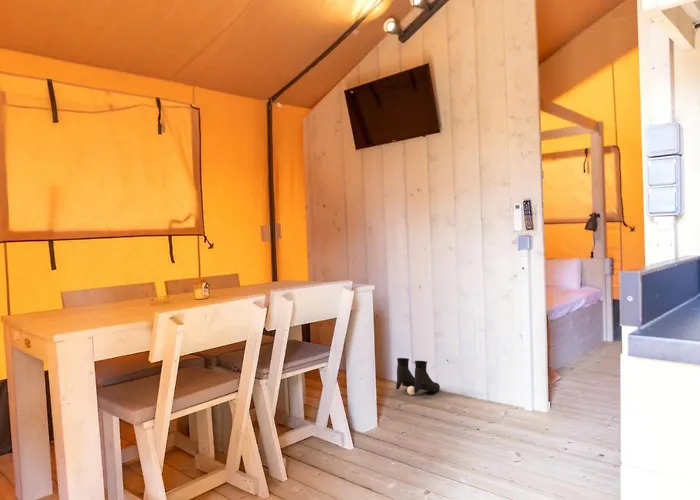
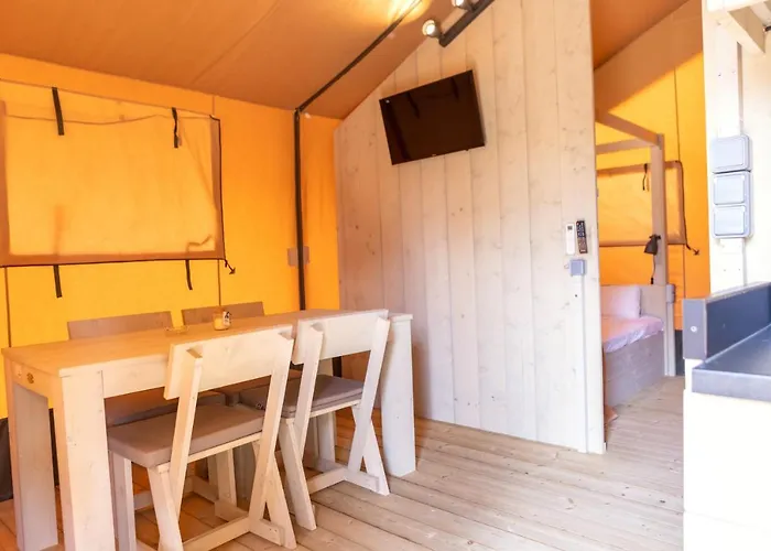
- boots (417, 373)
